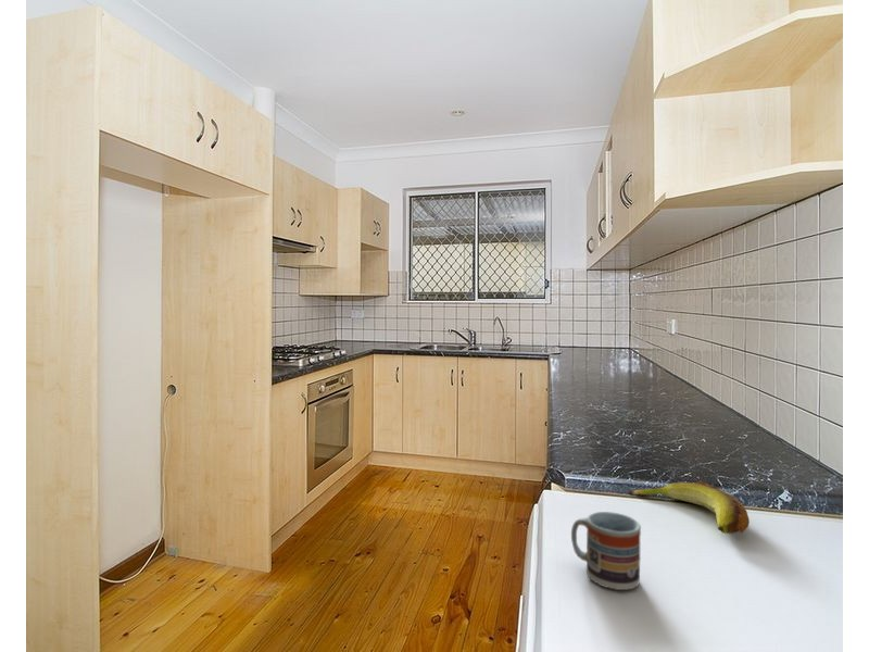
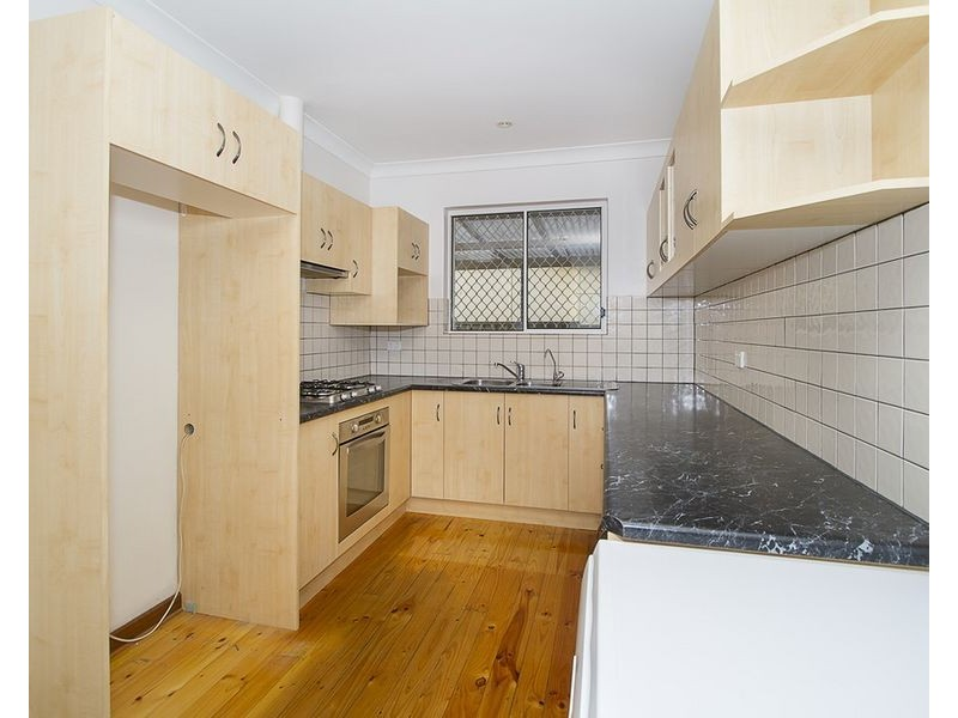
- banana (682, 500)
- cup (603, 546)
